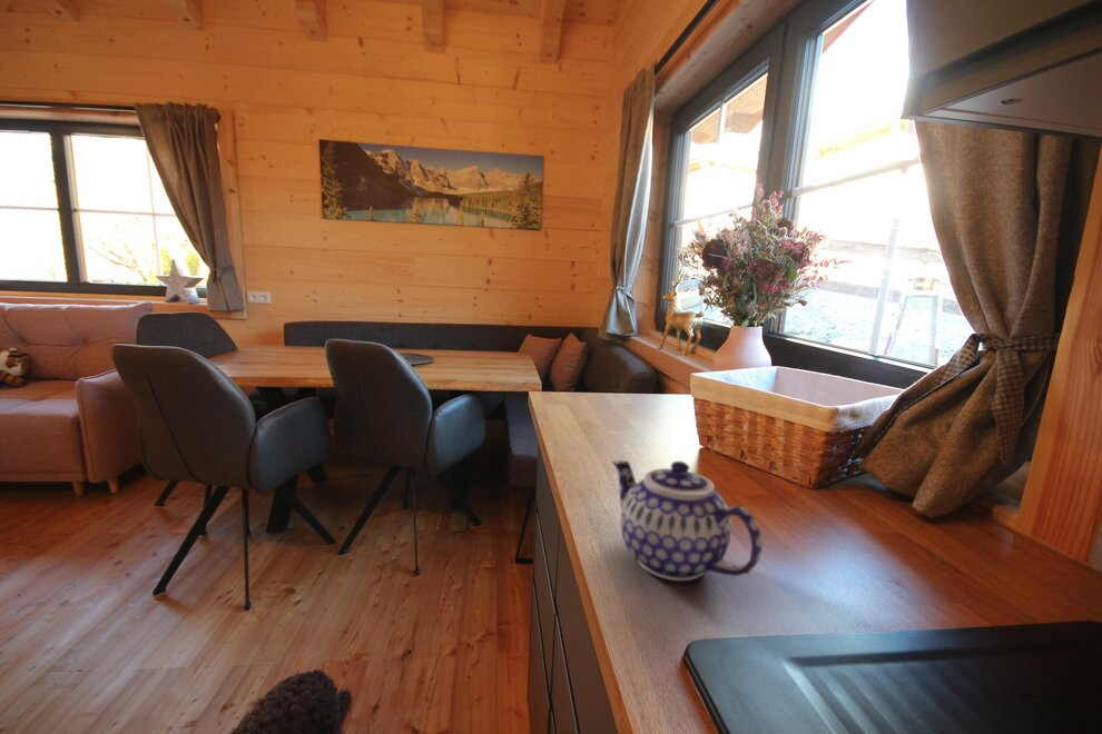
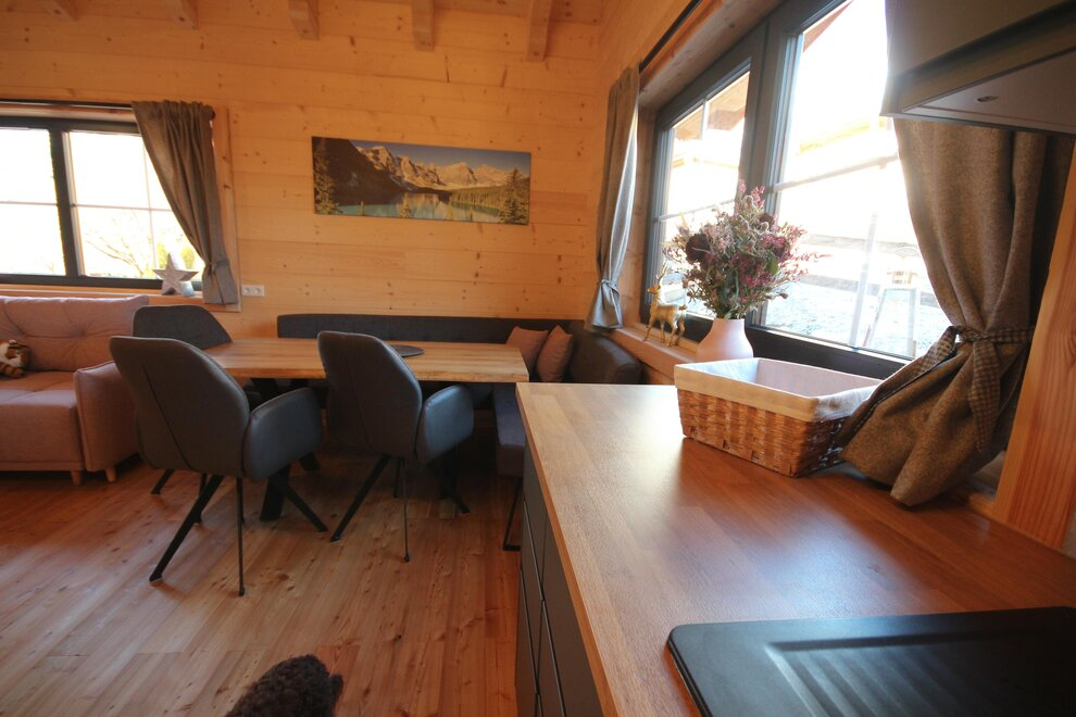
- teapot (675, 512)
